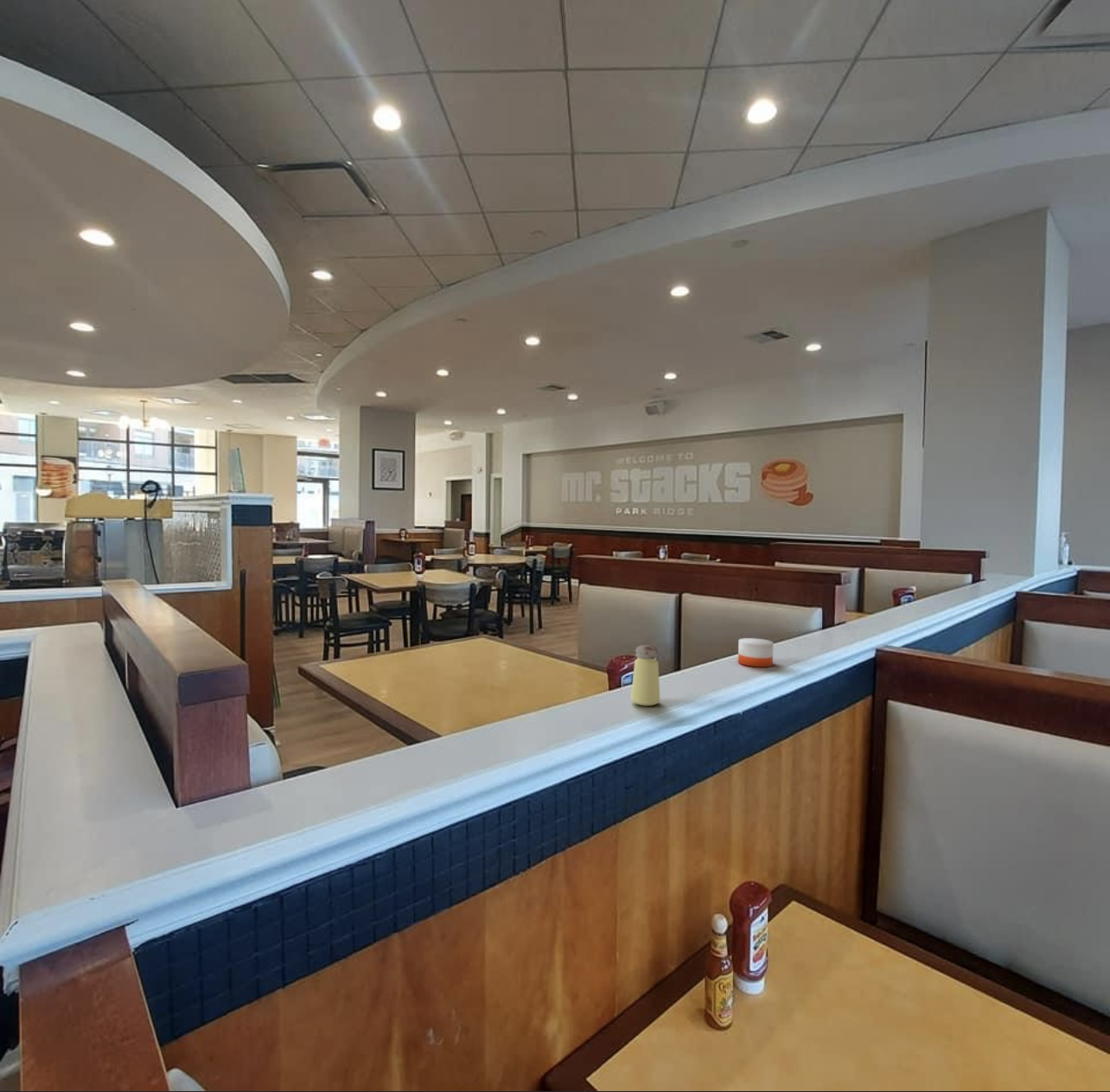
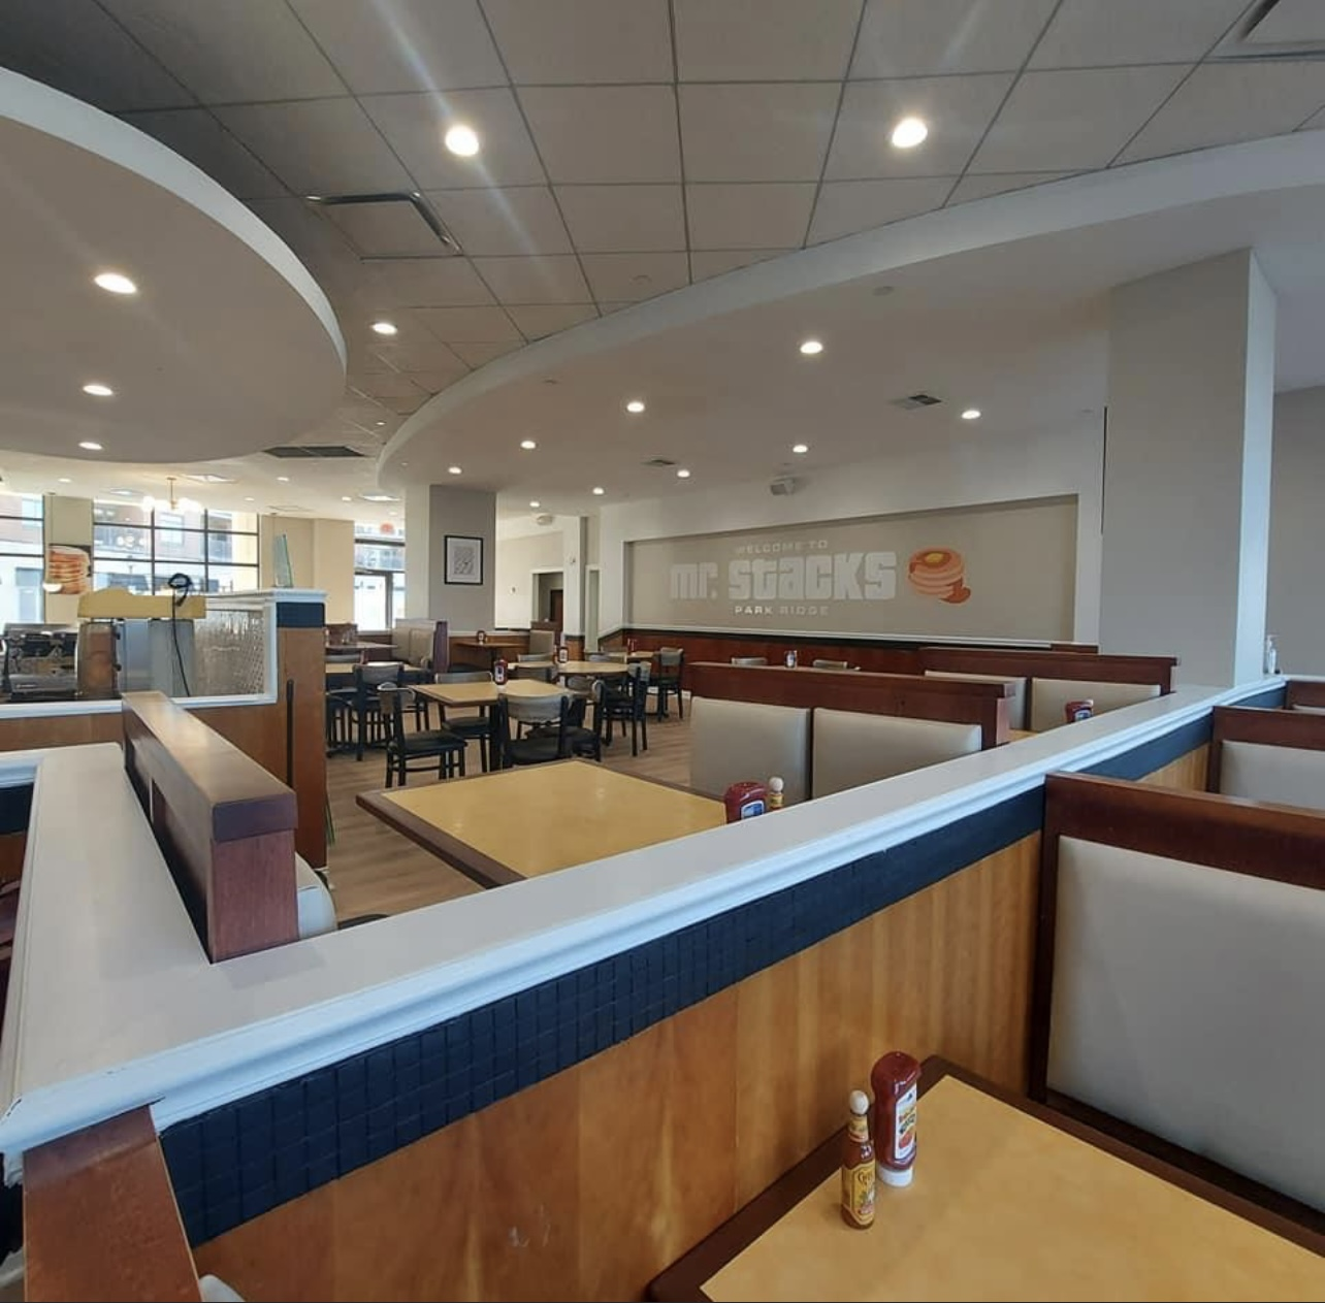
- saltshaker (646, 674)
- candle (756, 640)
